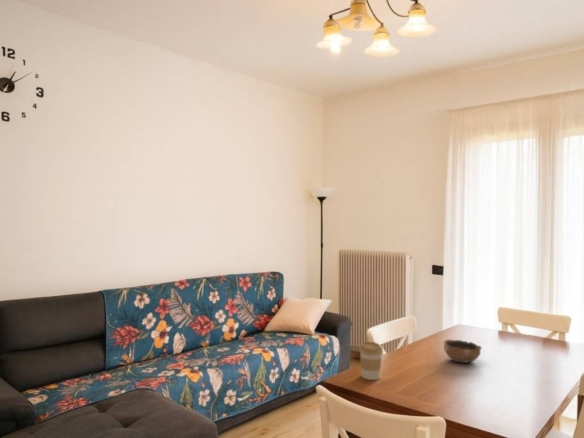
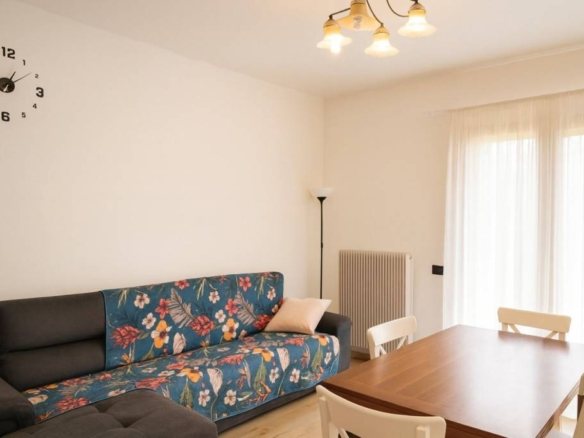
- bowl (461, 352)
- coffee cup (370, 360)
